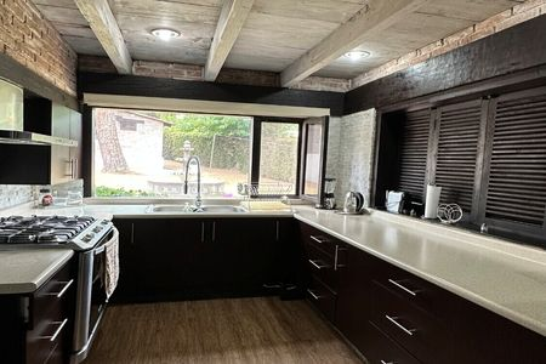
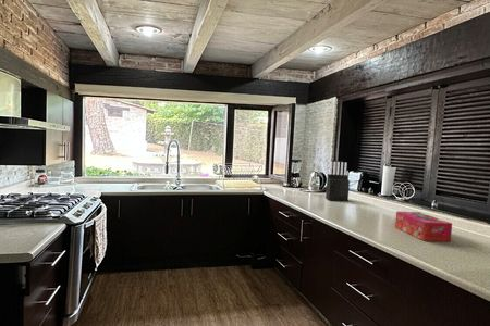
+ knife block (338, 180)
+ tissue box (421, 225)
